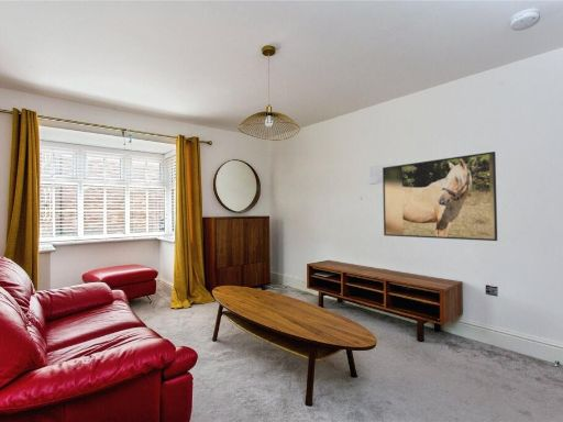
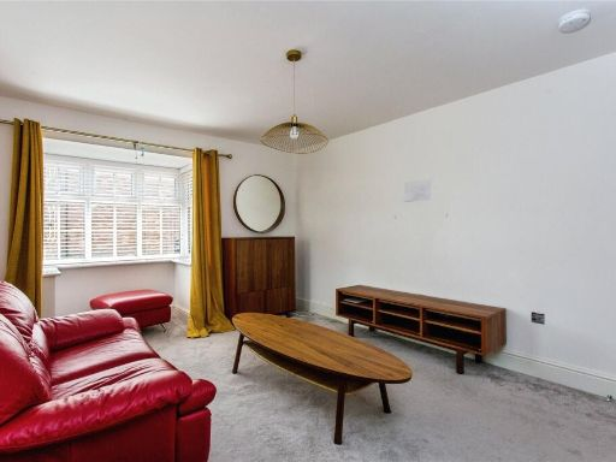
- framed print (432, 199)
